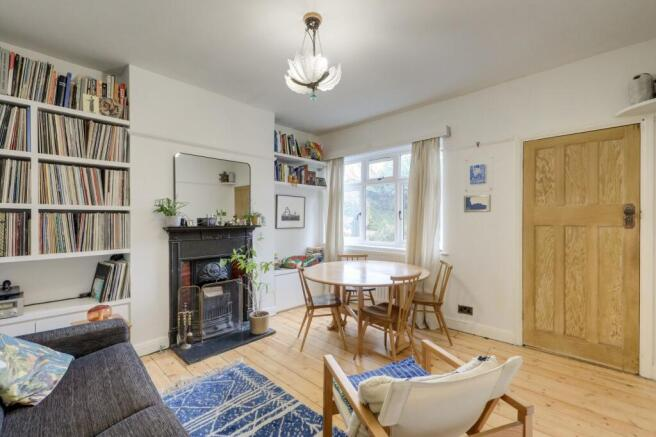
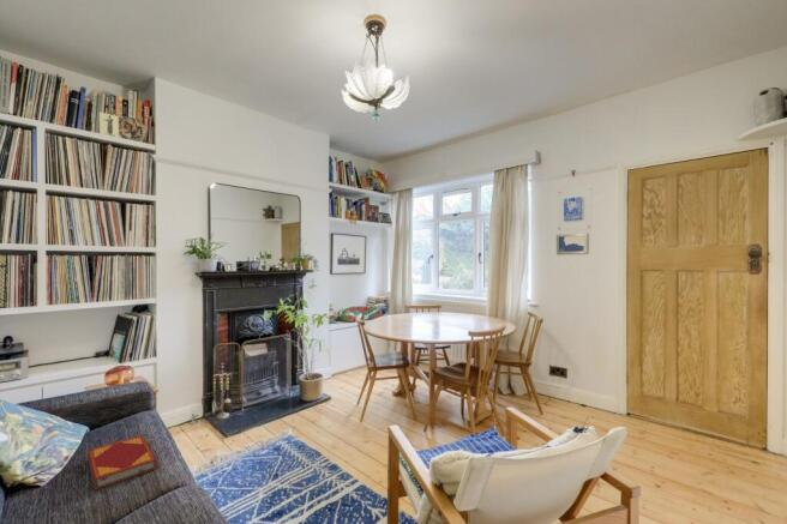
+ hardback book (121, 459)
